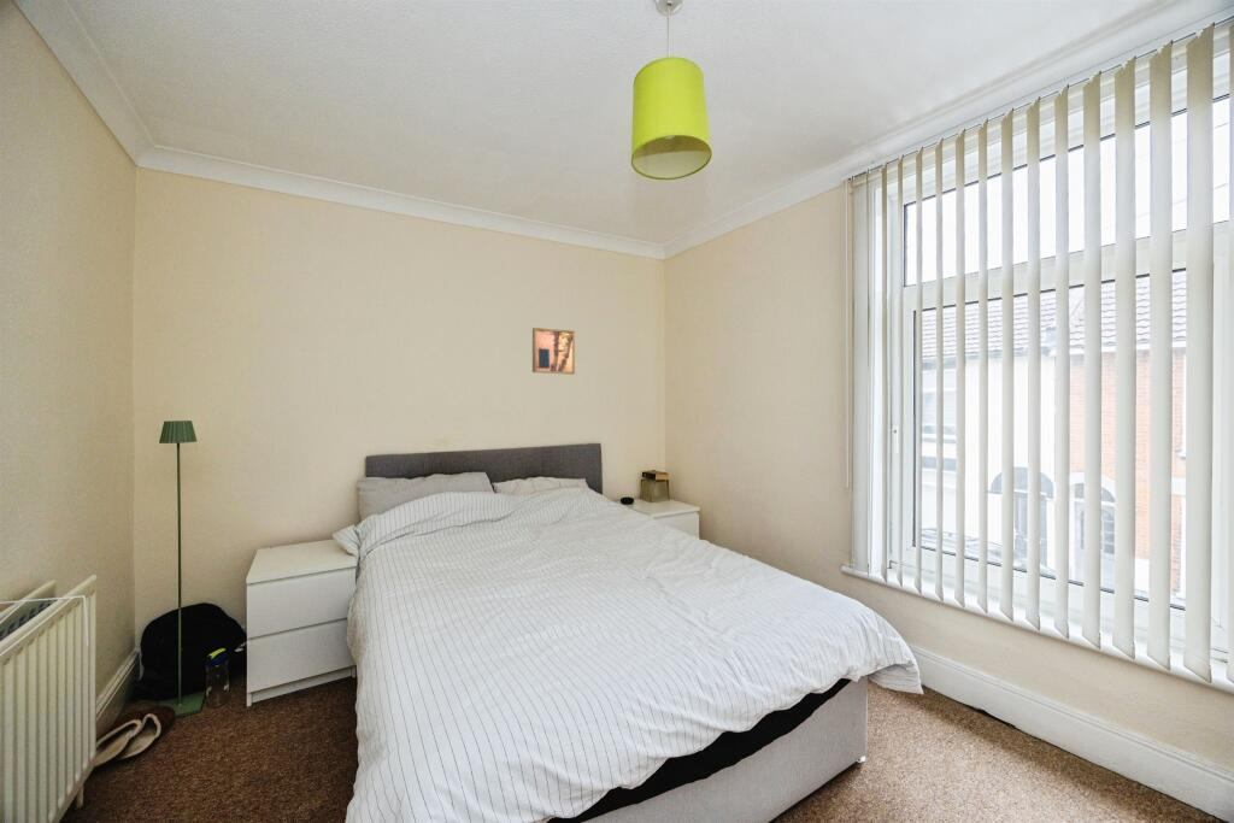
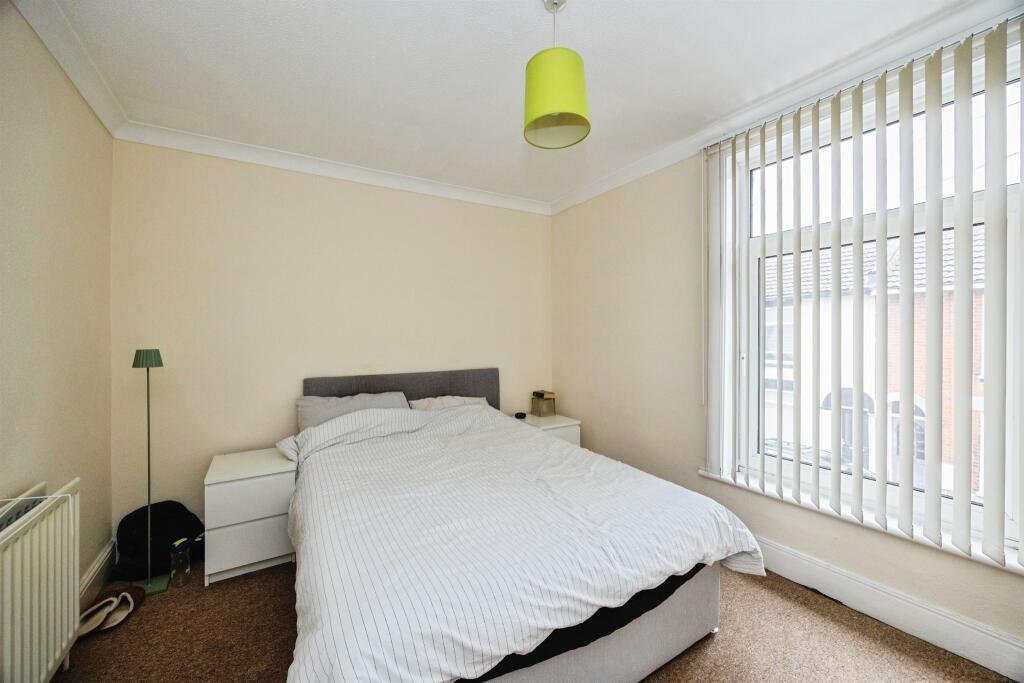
- wall art (553, 351)
